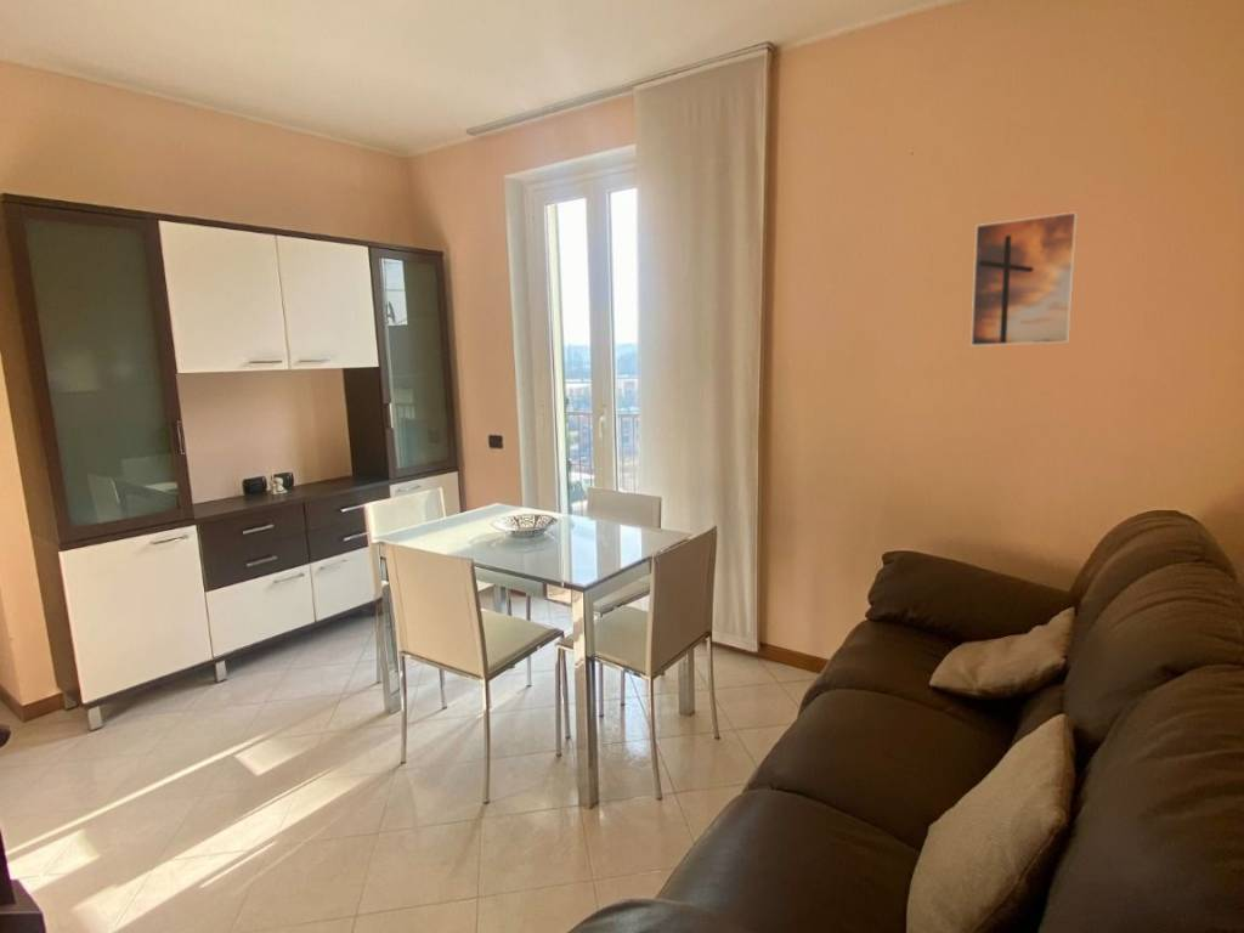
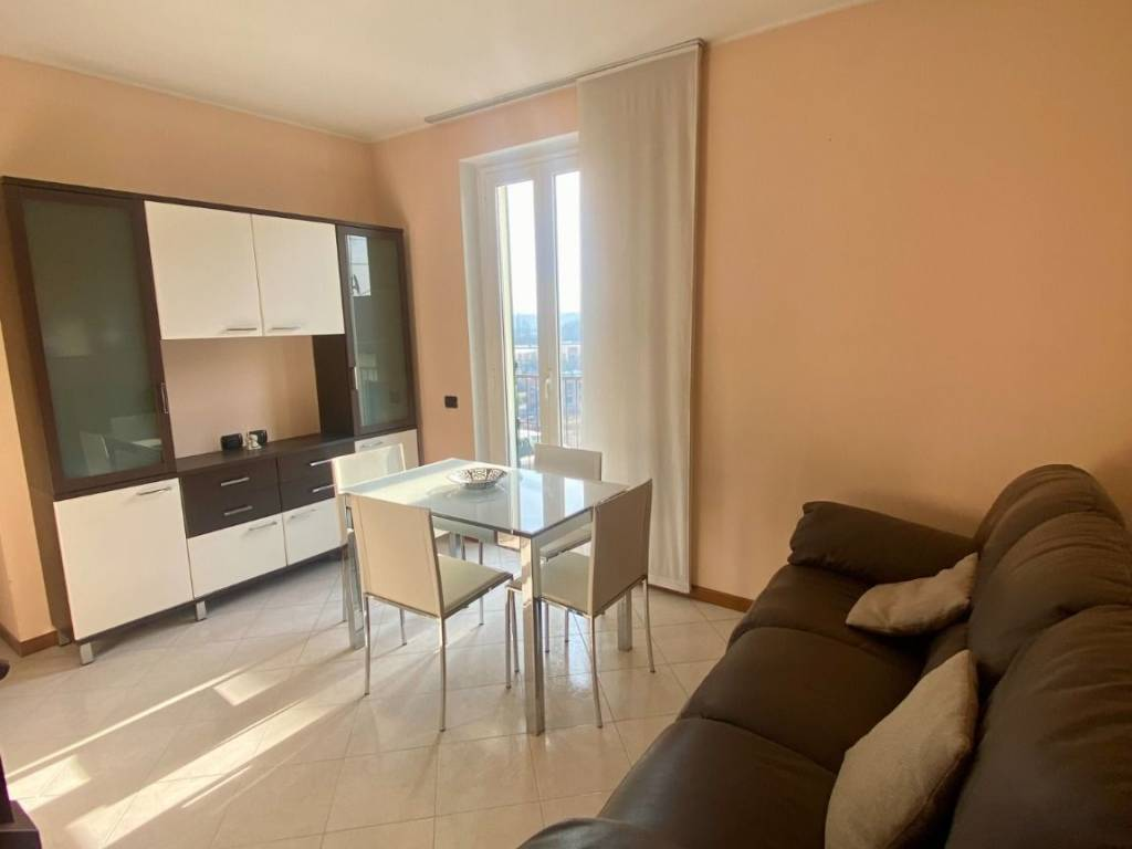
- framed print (1020, 282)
